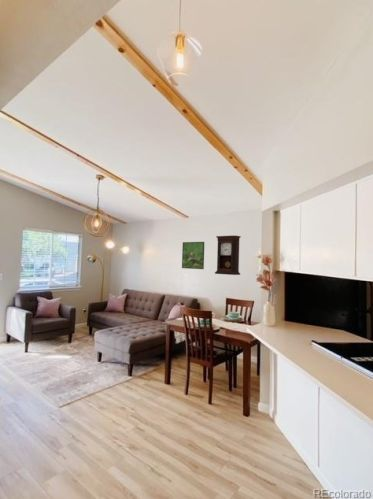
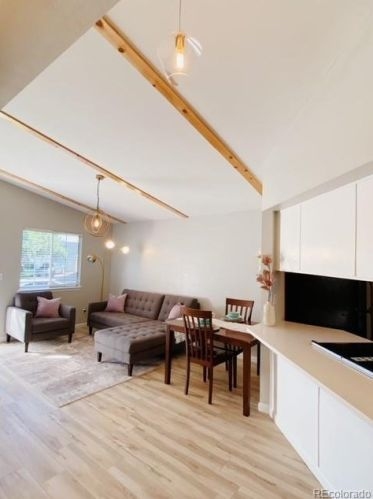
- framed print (192, 255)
- pendulum clock (227, 255)
